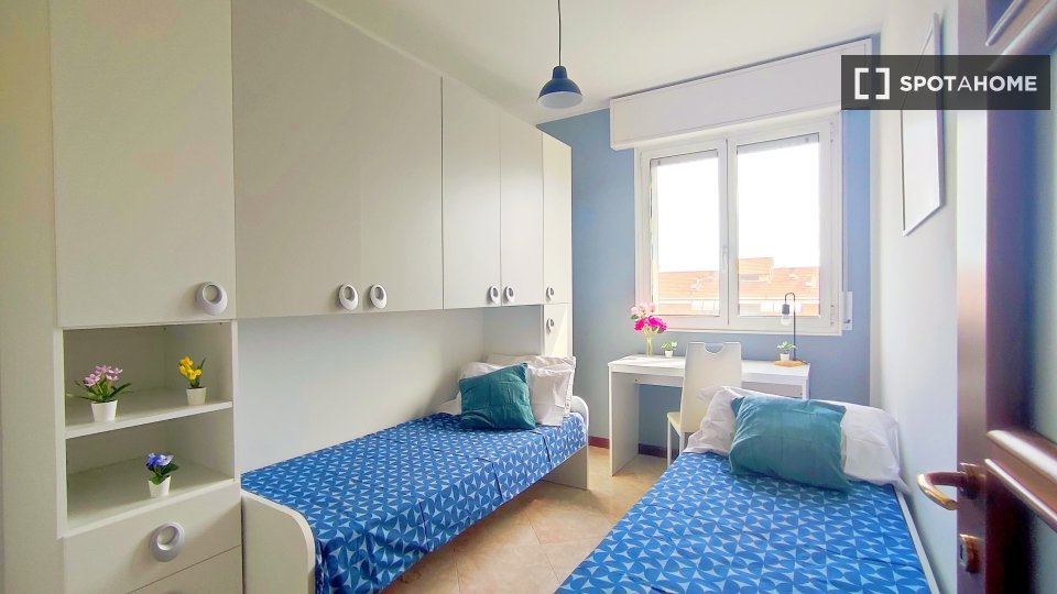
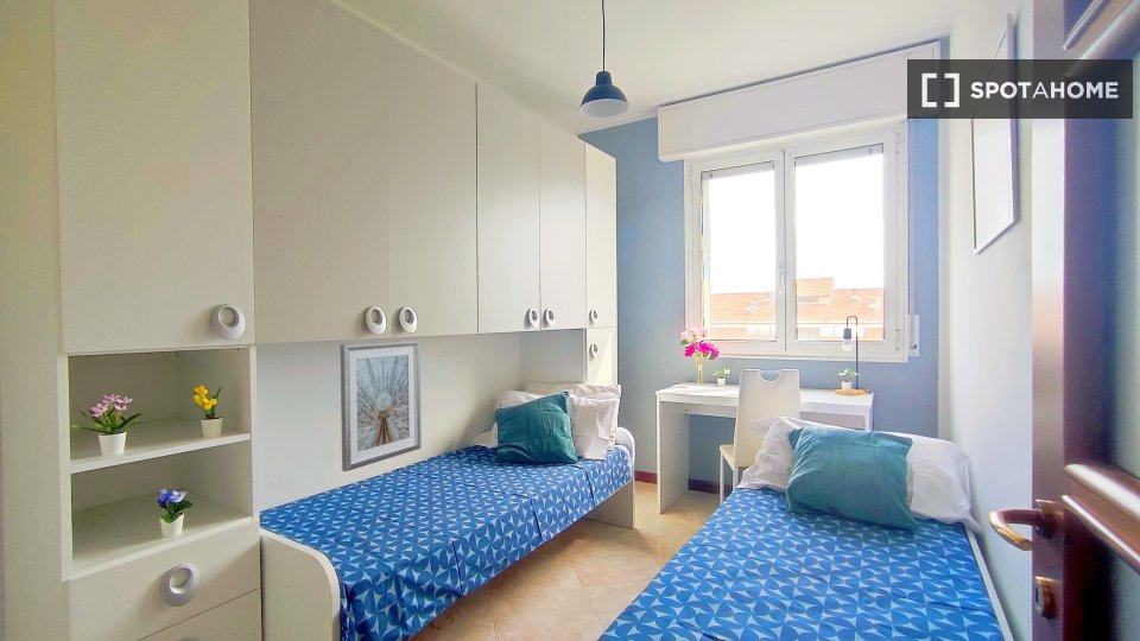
+ picture frame (384, 400)
